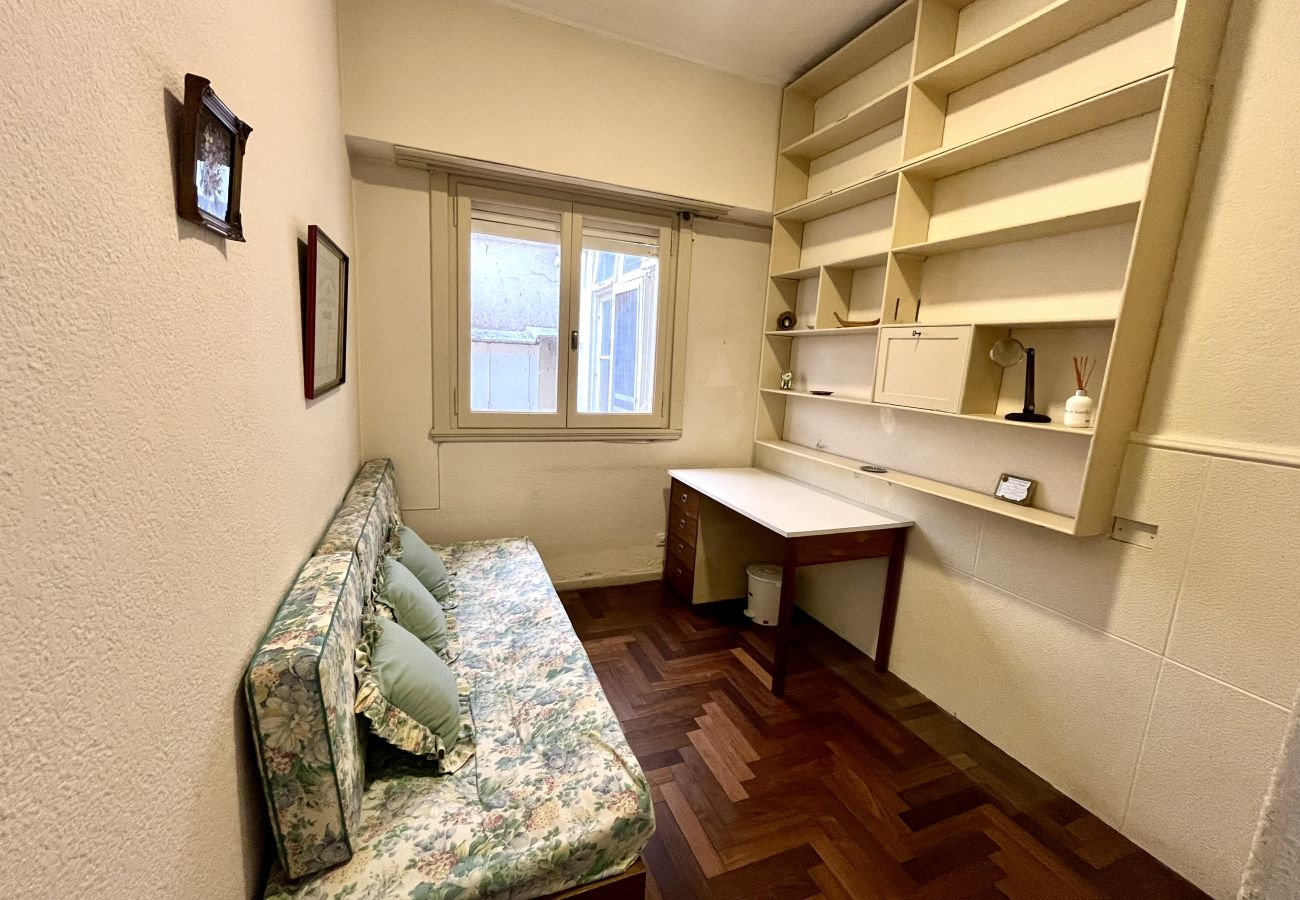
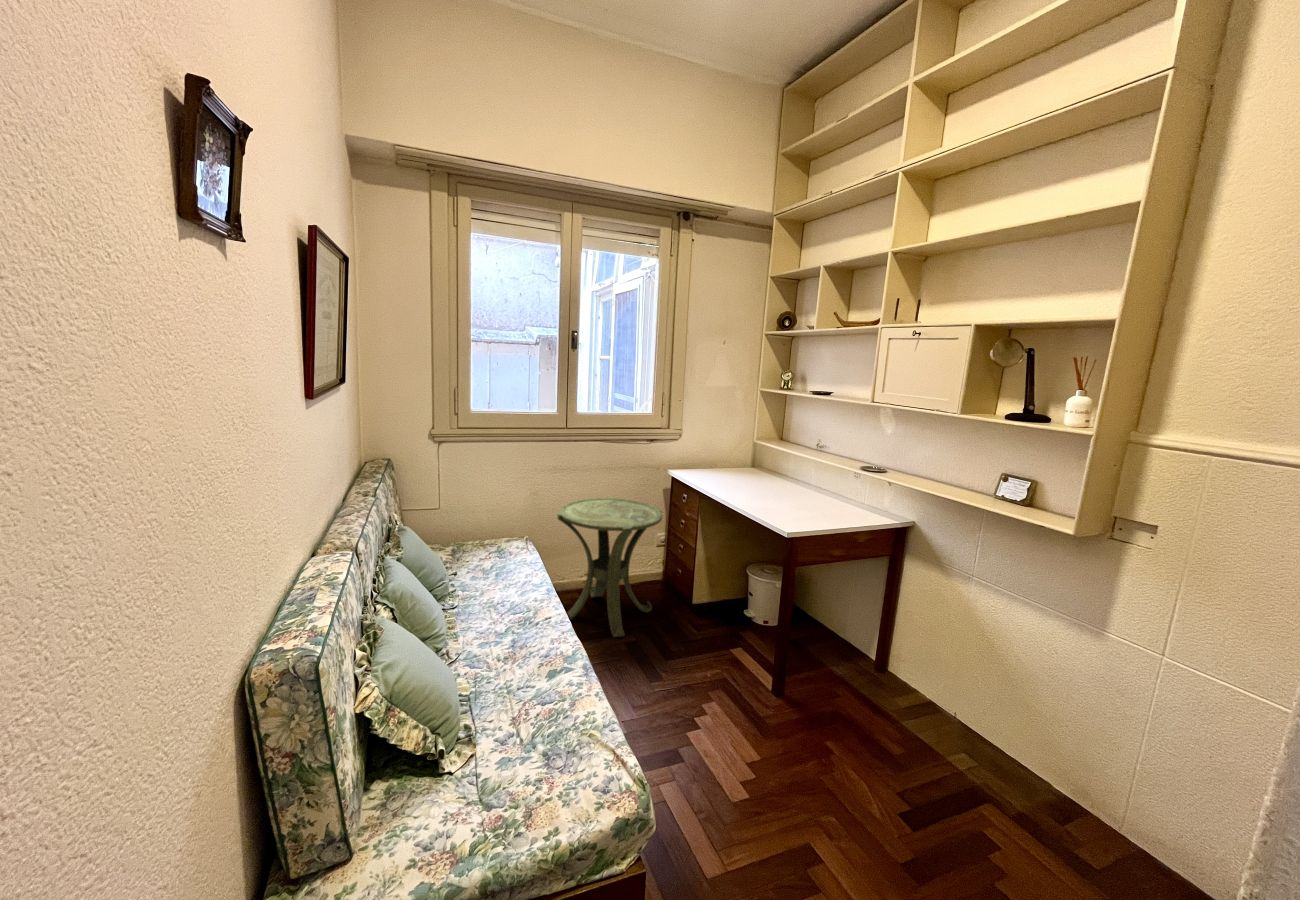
+ side table (608, 563)
